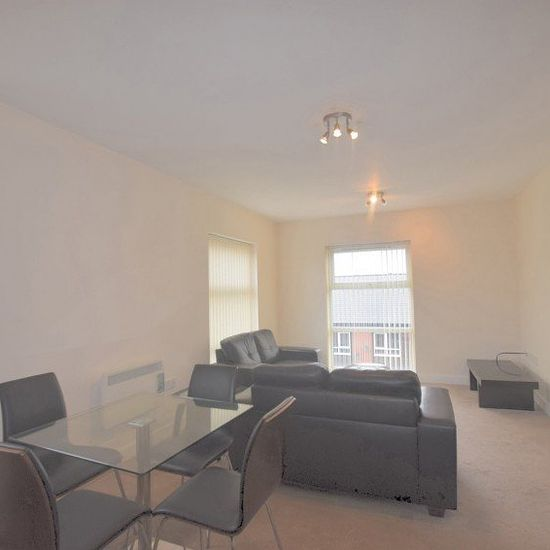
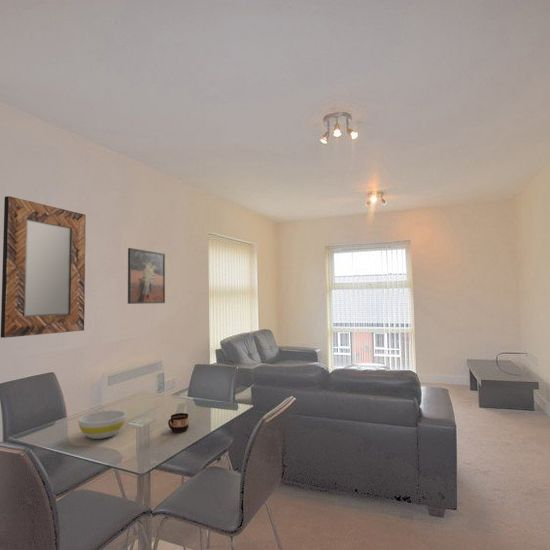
+ cup (178, 422)
+ home mirror (47, 269)
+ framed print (147, 277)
+ bowl (102, 425)
